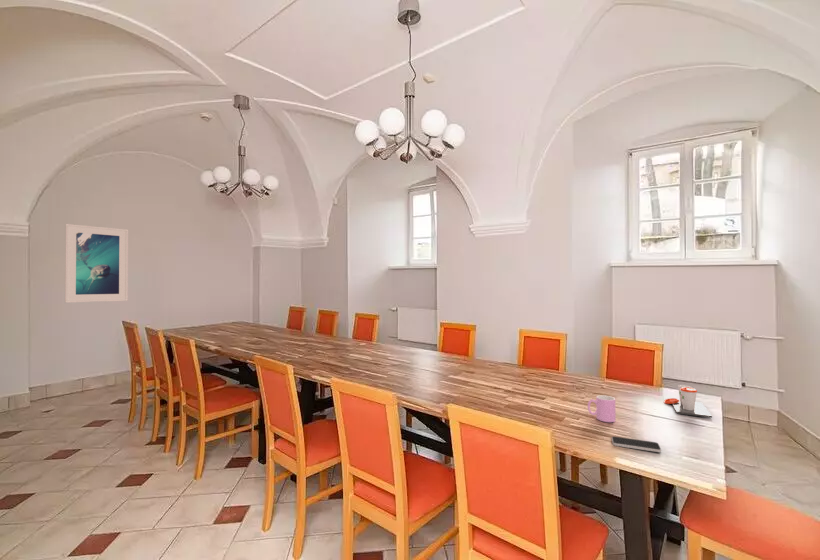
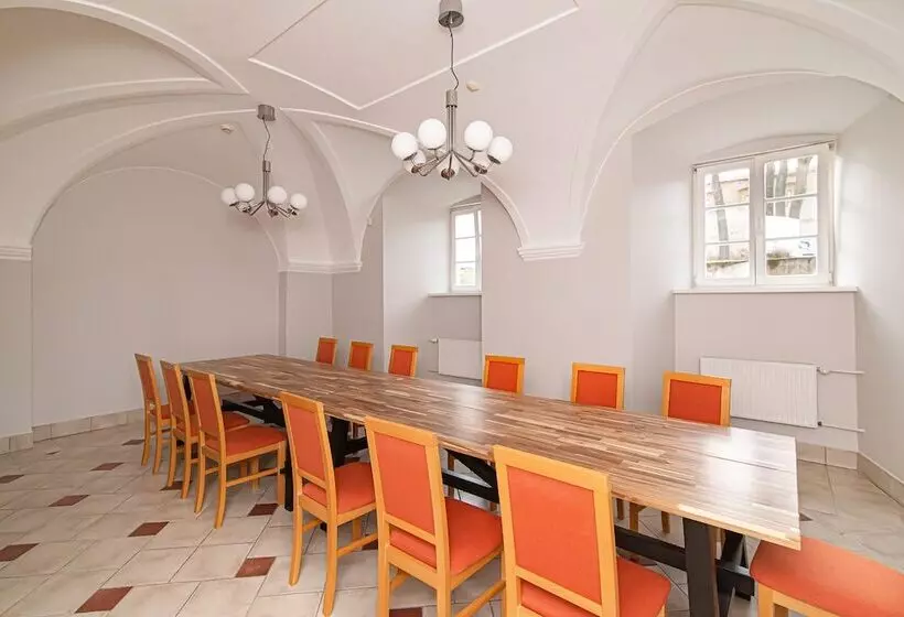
- smartphone (635, 444)
- cup (685, 397)
- cup (601, 408)
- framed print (98, 264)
